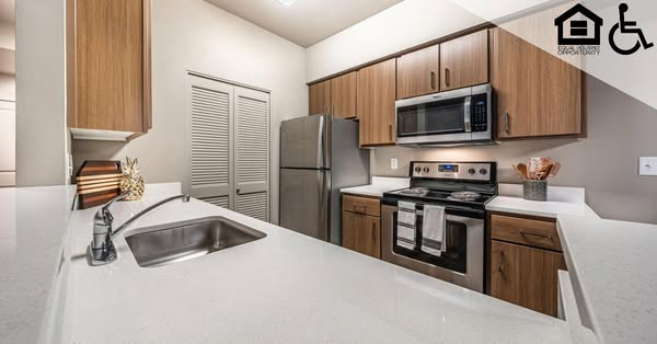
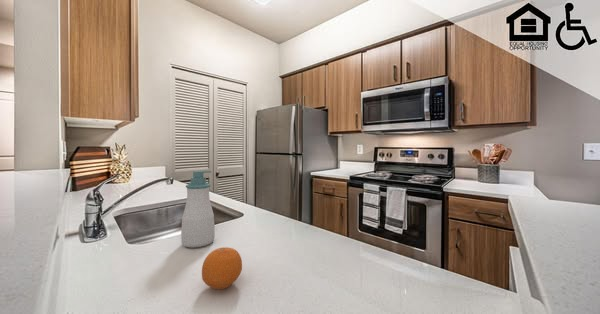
+ fruit (222, 267)
+ soap bottle (198, 207)
